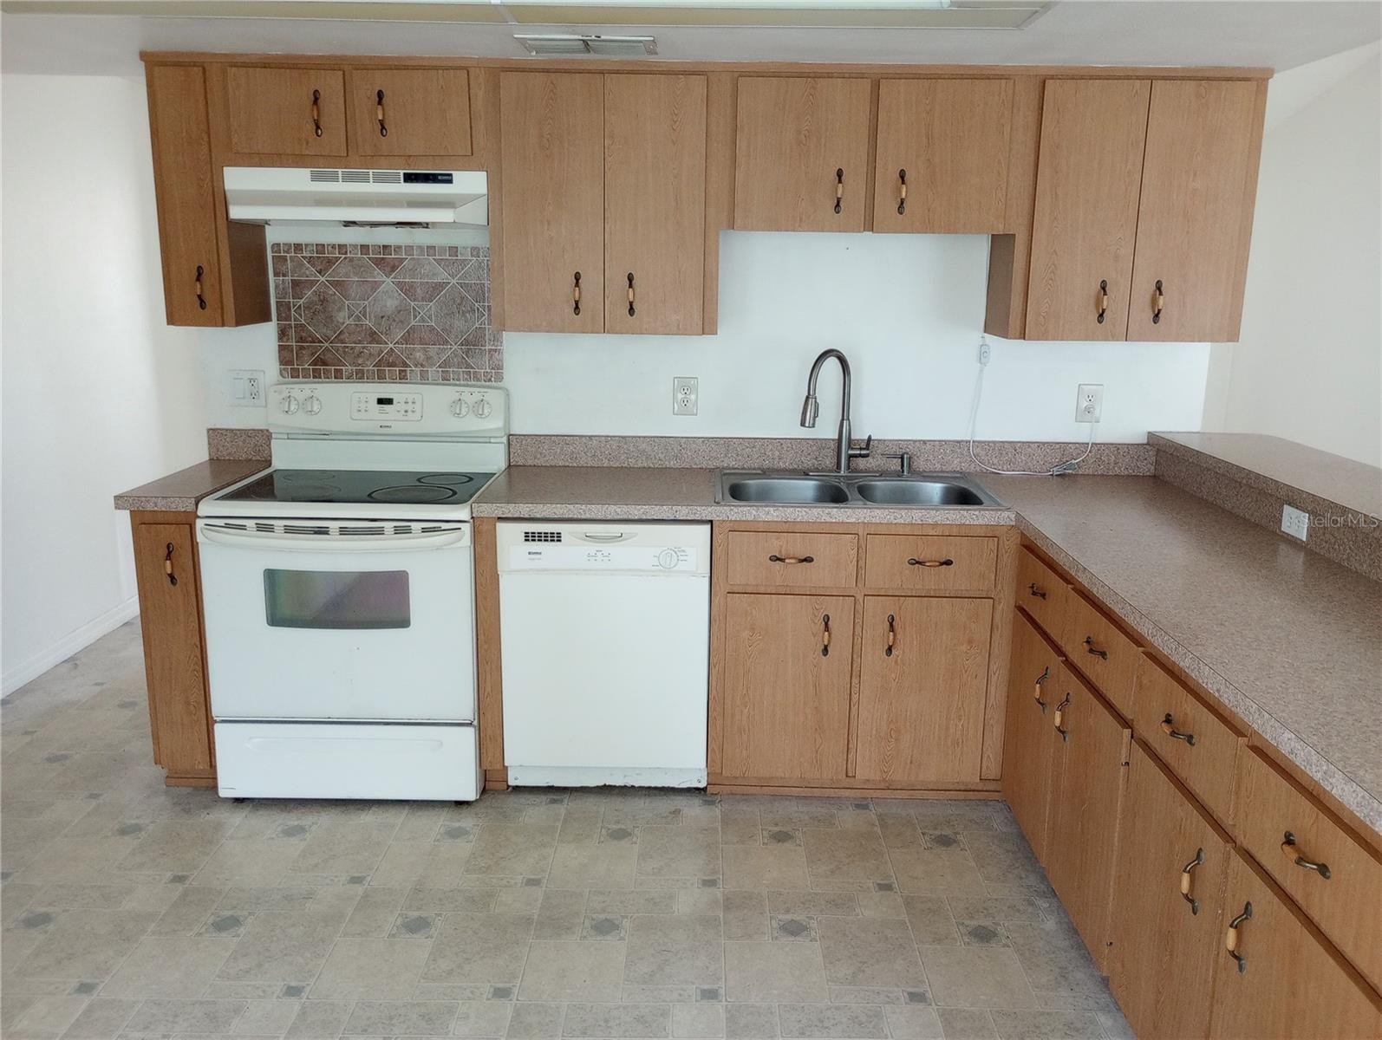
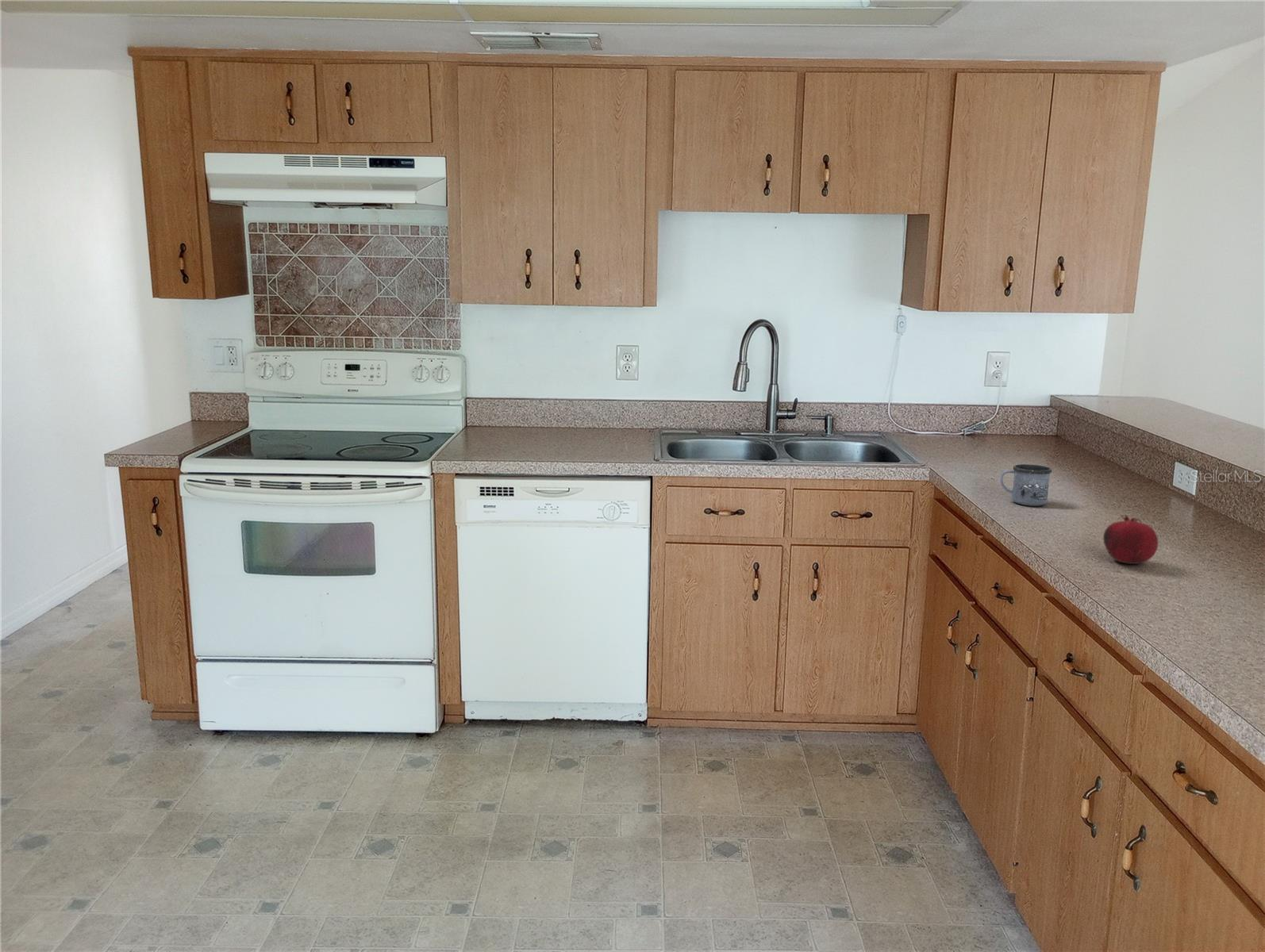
+ fruit (1130, 539)
+ mug (1025, 485)
